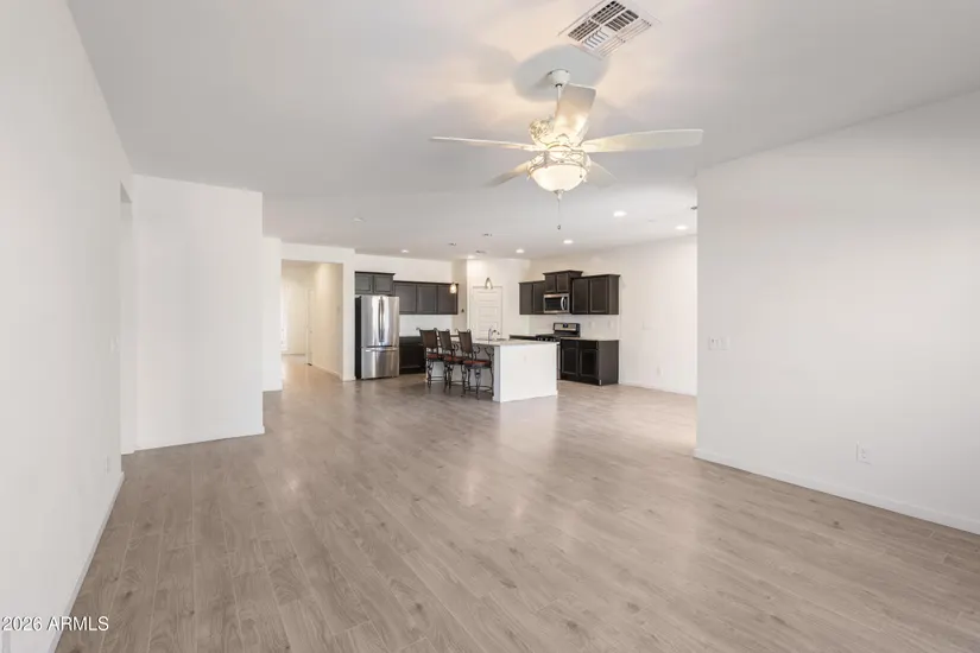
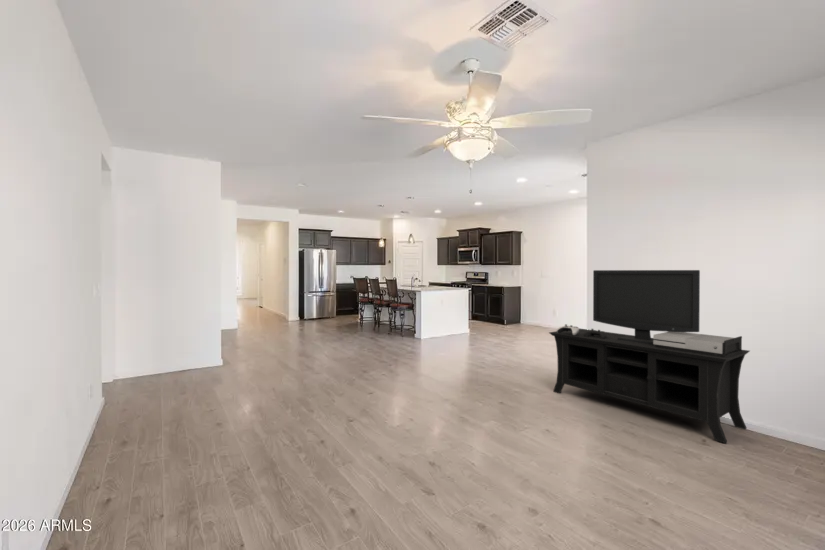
+ media console (636, 339)
